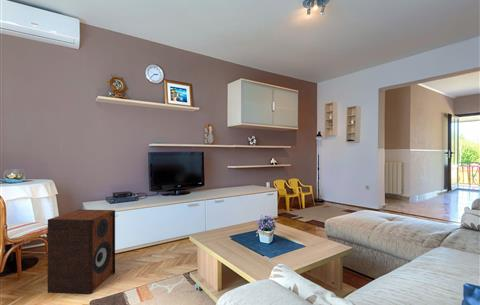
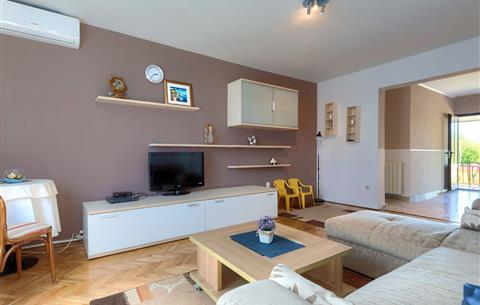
- speaker (84, 248)
